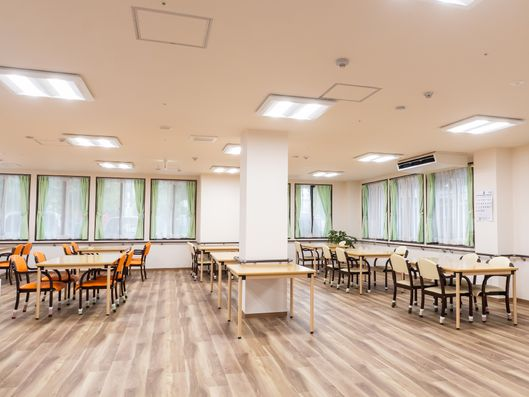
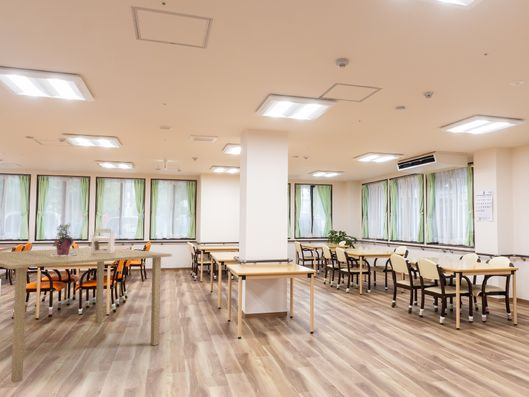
+ potted flower (64, 238)
+ gable box (103, 240)
+ dining table (96, 298)
